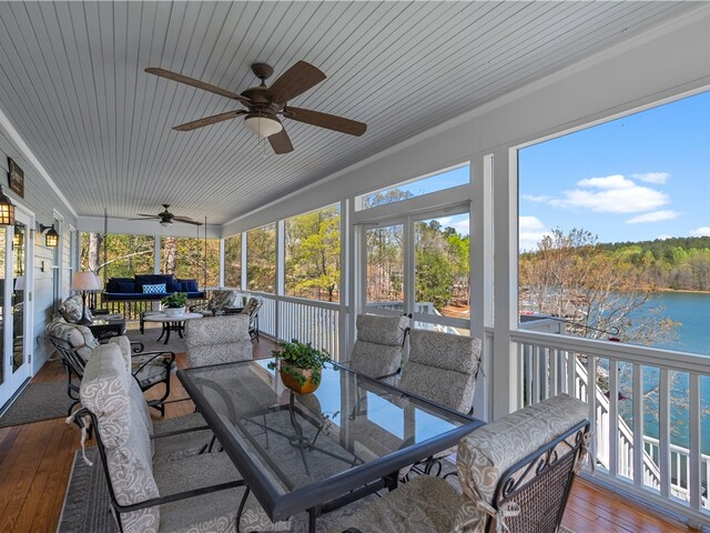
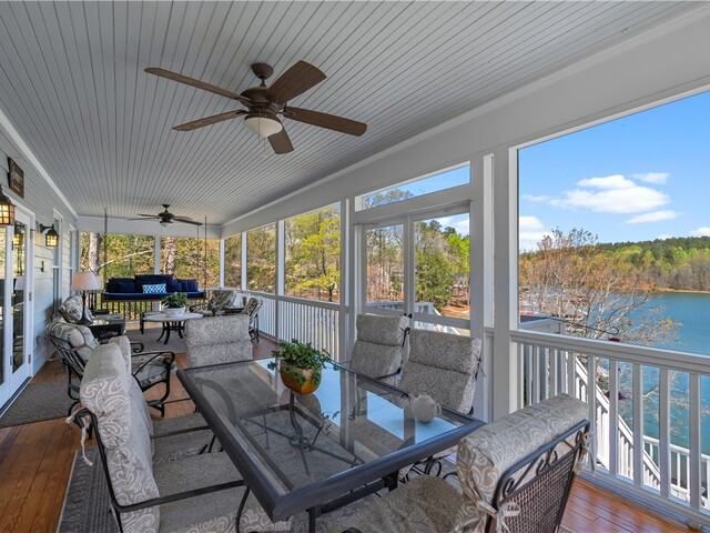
+ teapot (424, 405)
